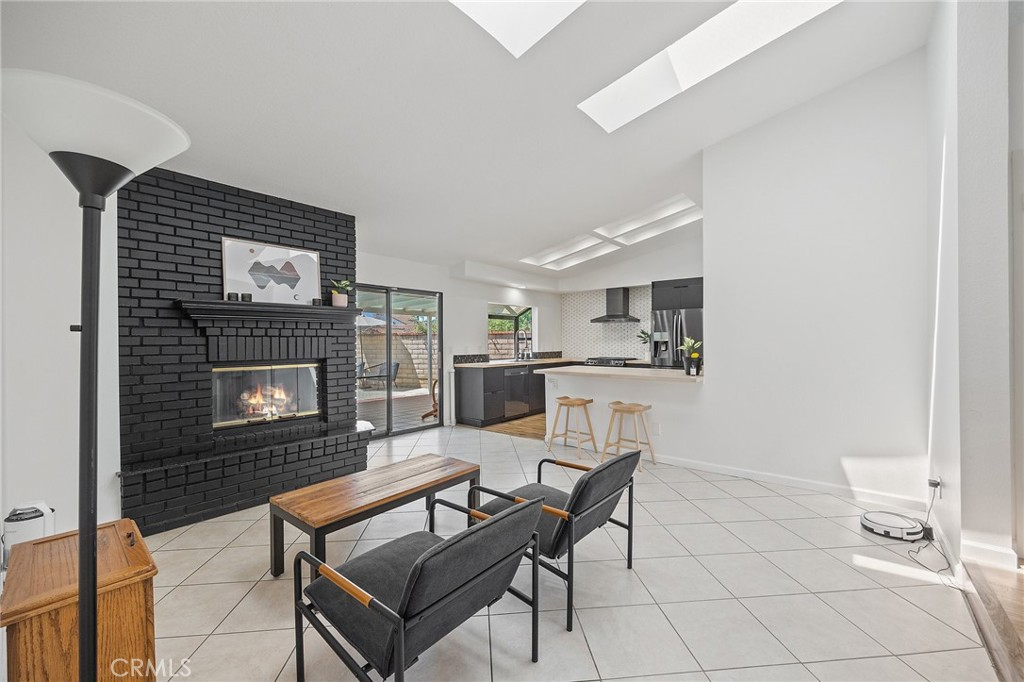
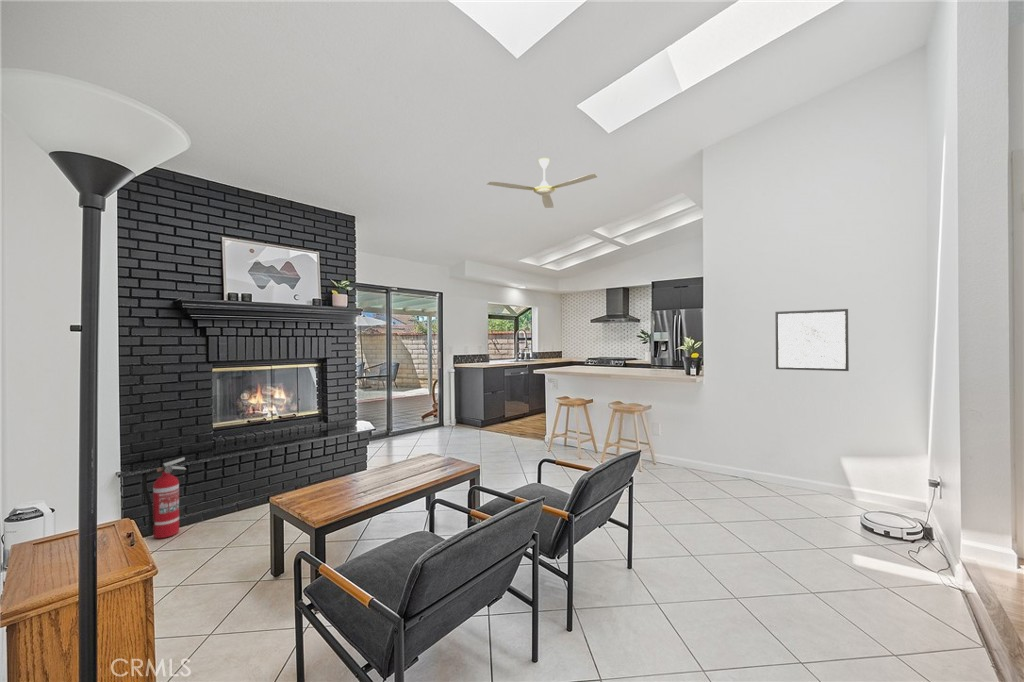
+ fire extinguisher (164, 498)
+ wall art (810, 340)
+ ceiling fan (542, 181)
